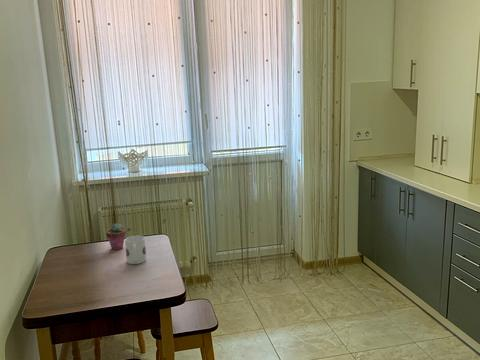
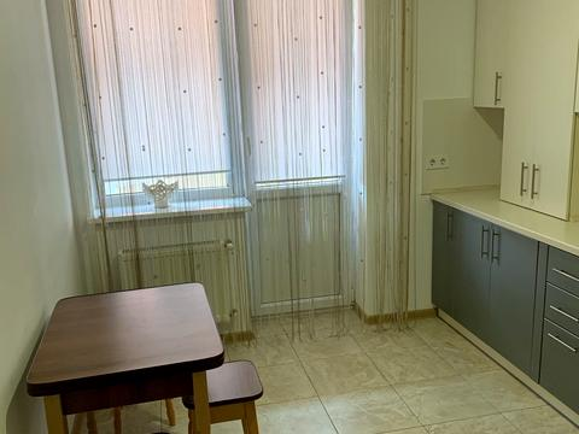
- mug (135, 250)
- potted succulent (116, 235)
